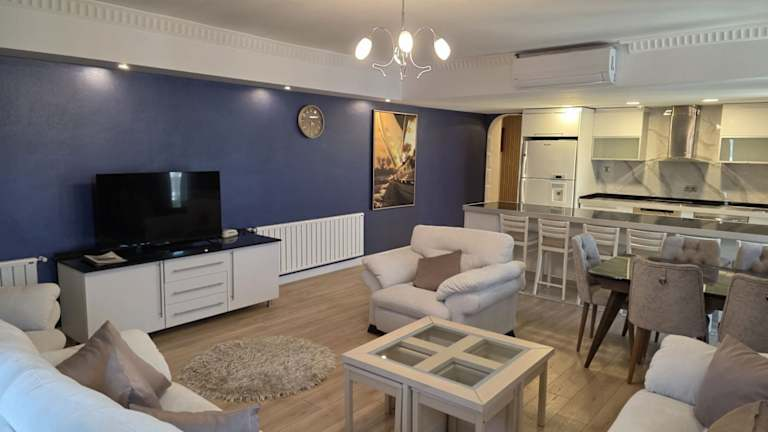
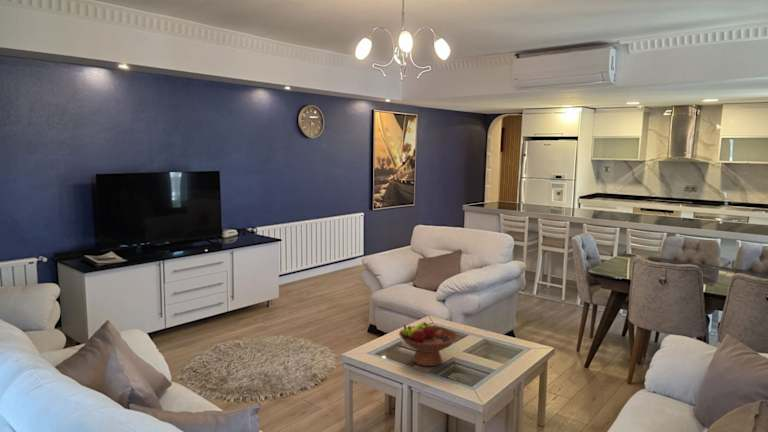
+ fruit bowl (428, 342)
